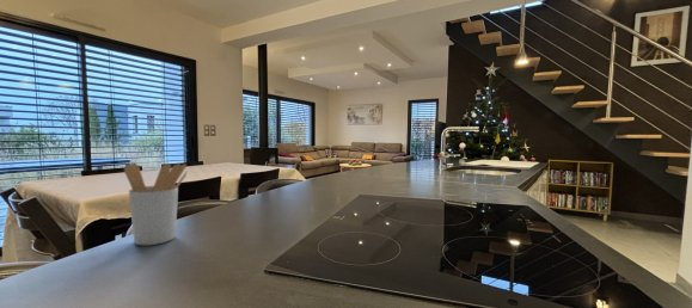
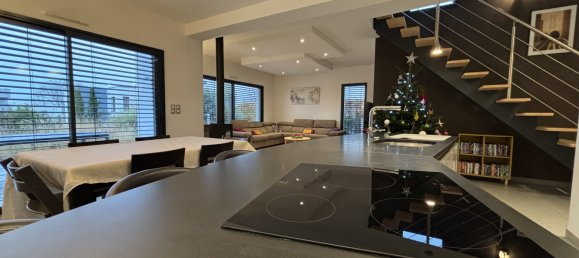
- utensil holder (160, 198)
